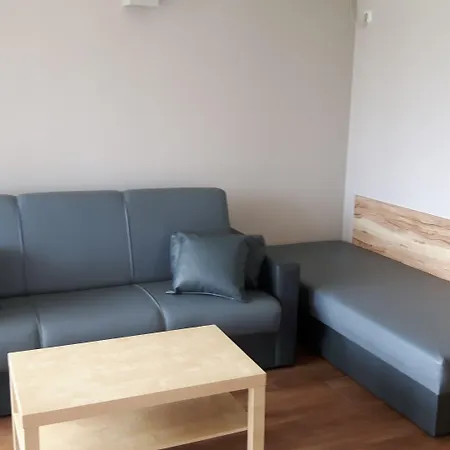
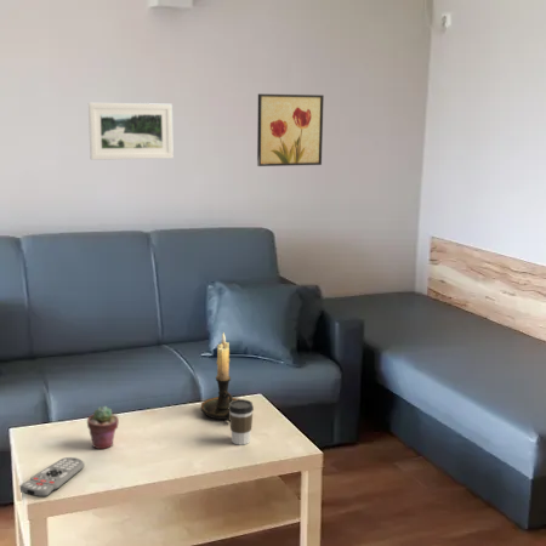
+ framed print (131, 131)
+ potted succulent (102, 426)
+ candle holder (224, 375)
+ wall art (289, 130)
+ remote control (55, 476)
+ coffee cup (240, 422)
